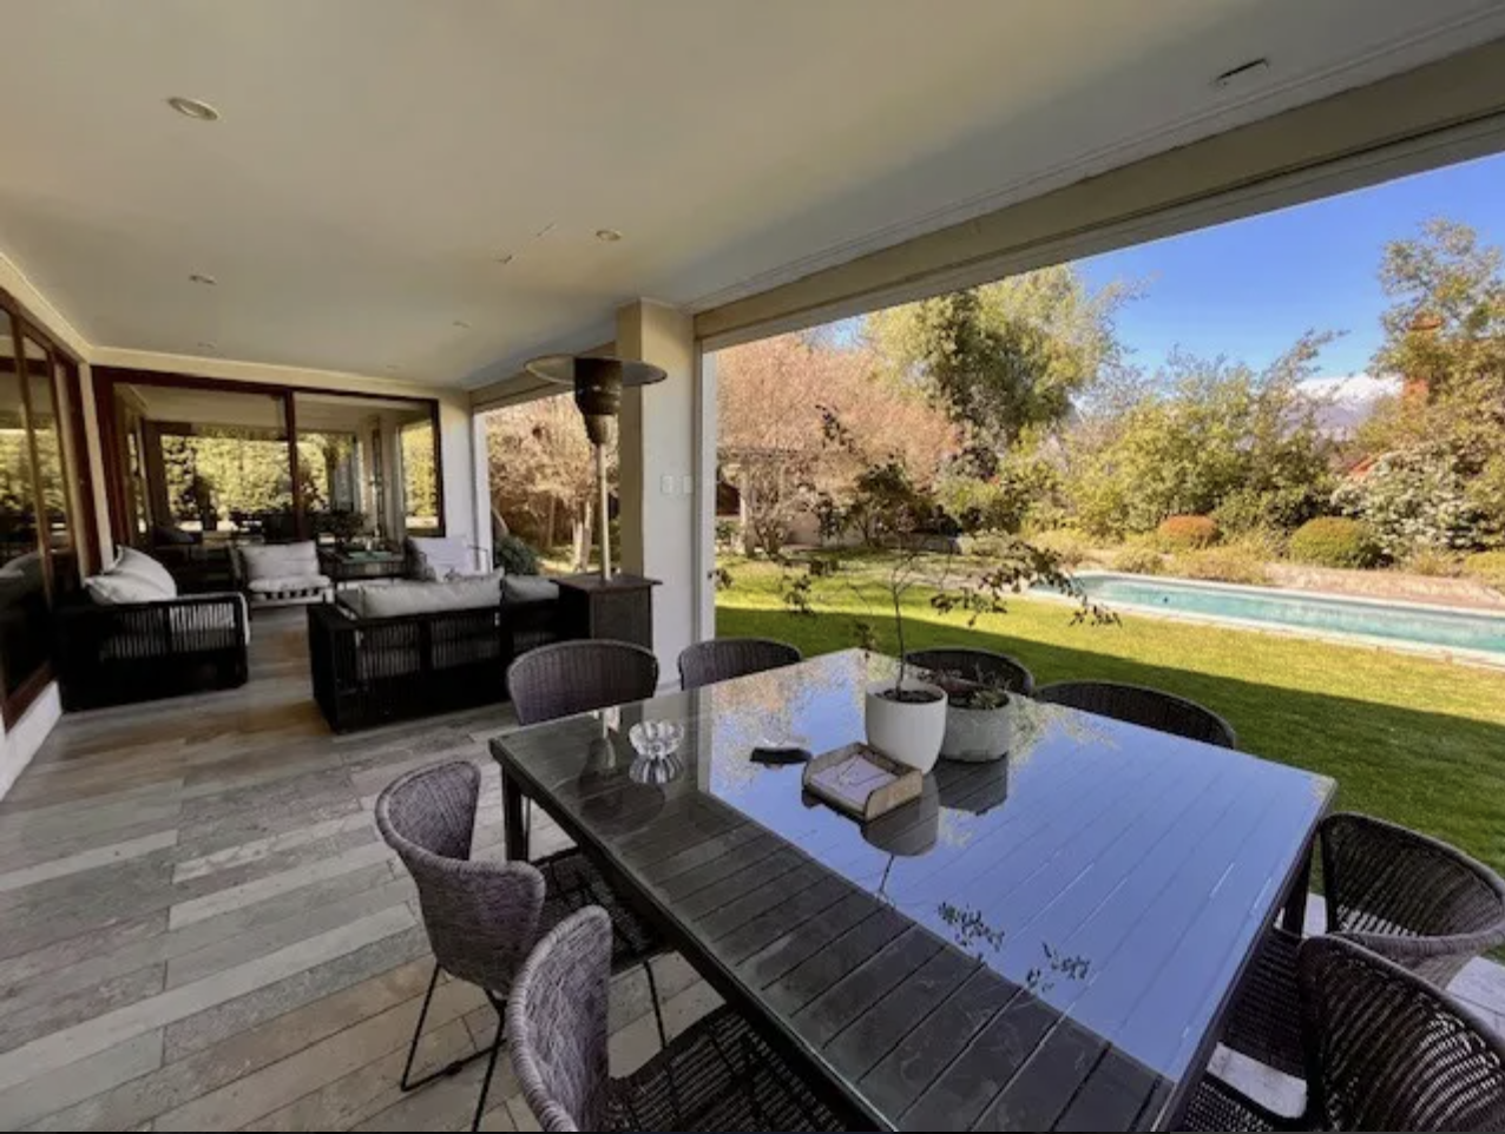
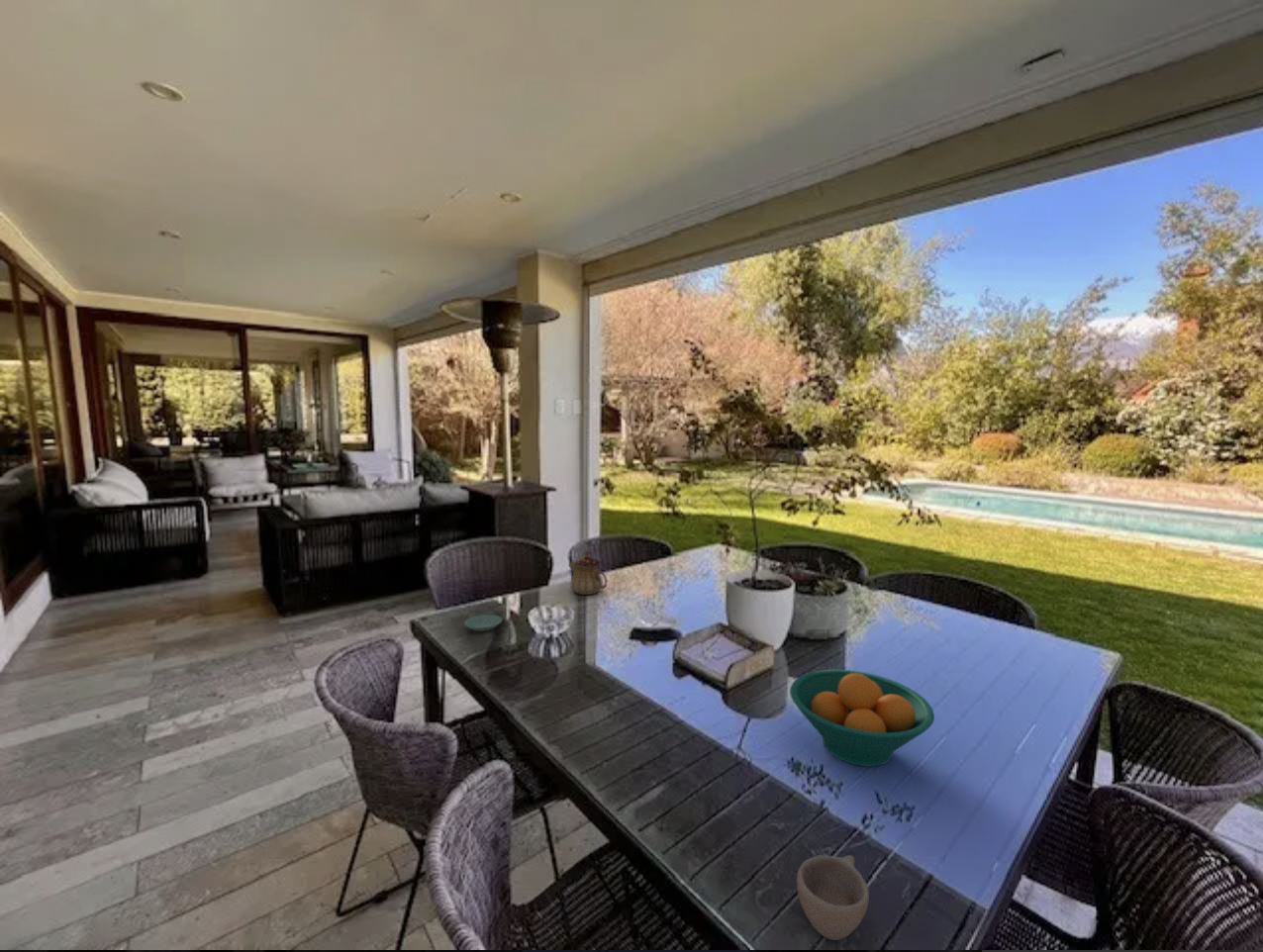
+ teapot (588, 571)
+ fruit bowl (858, 712)
+ saucer (483, 623)
+ cup (834, 896)
